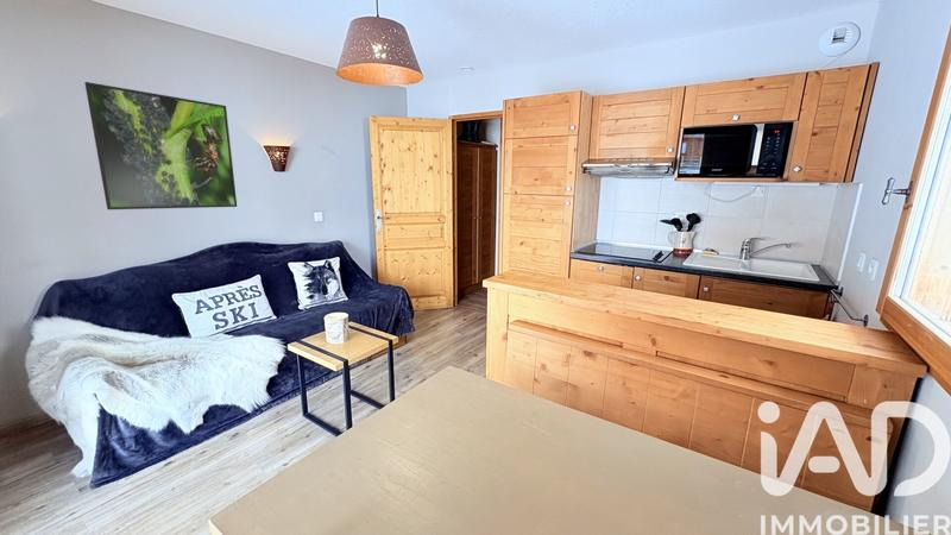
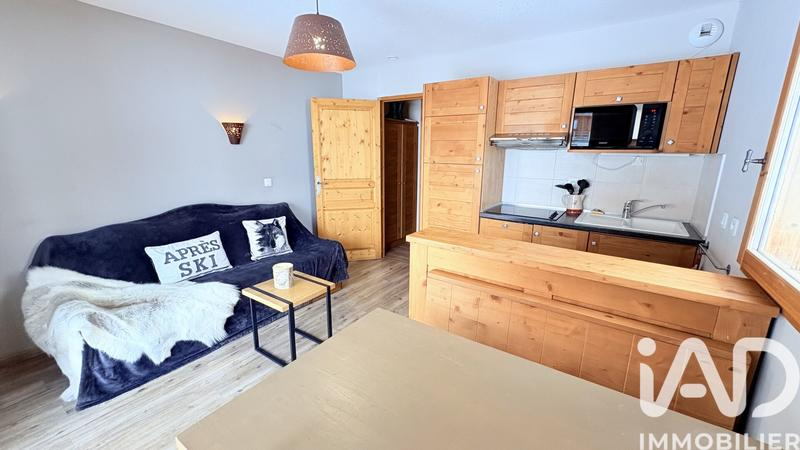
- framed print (171, 152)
